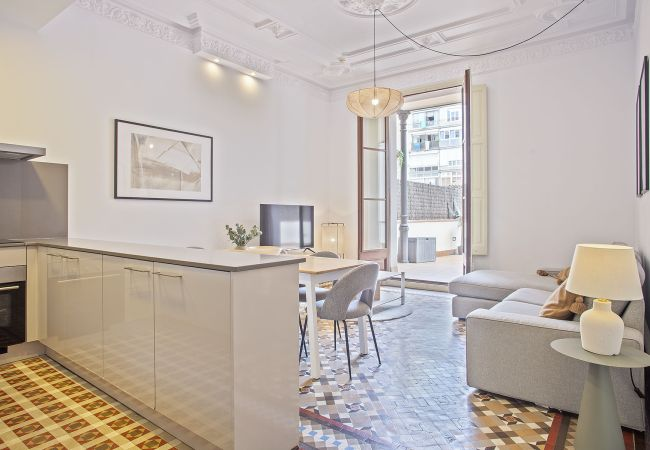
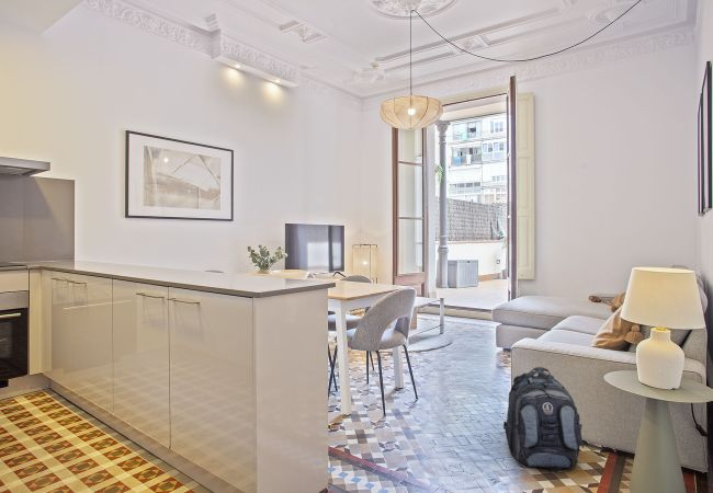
+ backpack (541, 411)
